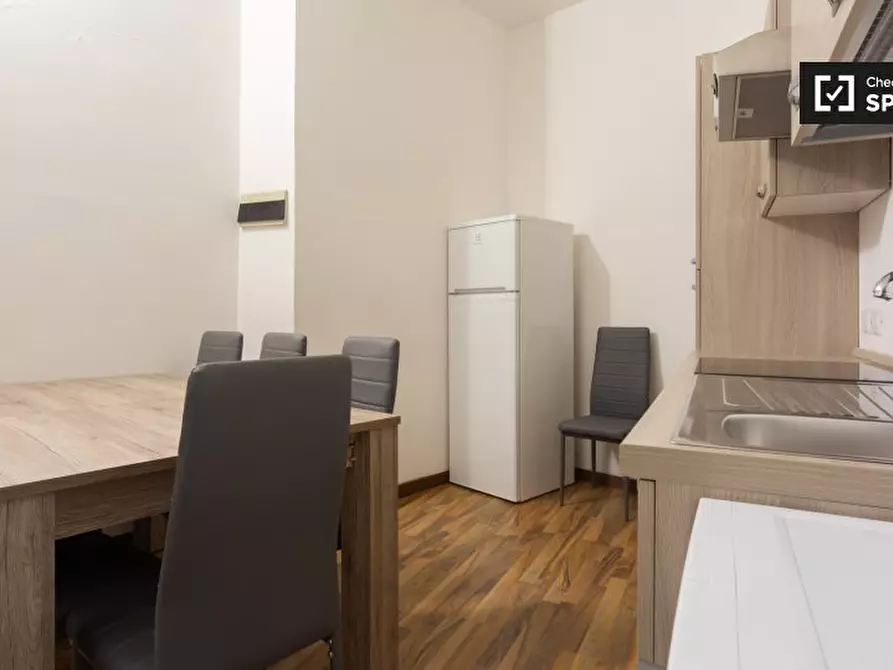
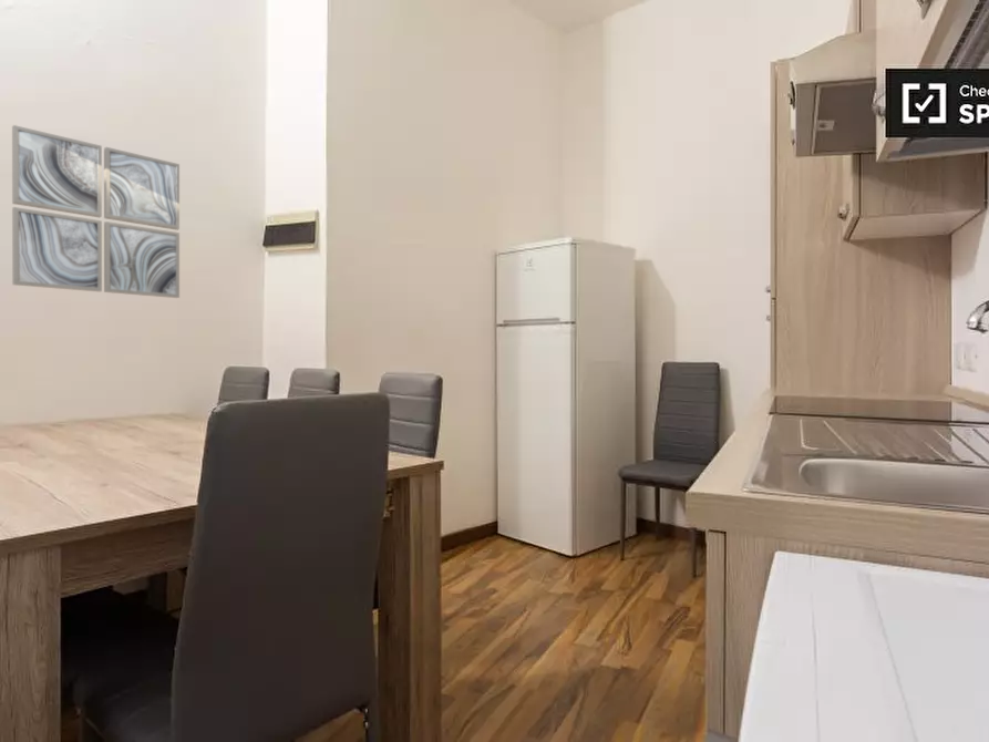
+ wall art (101, 220)
